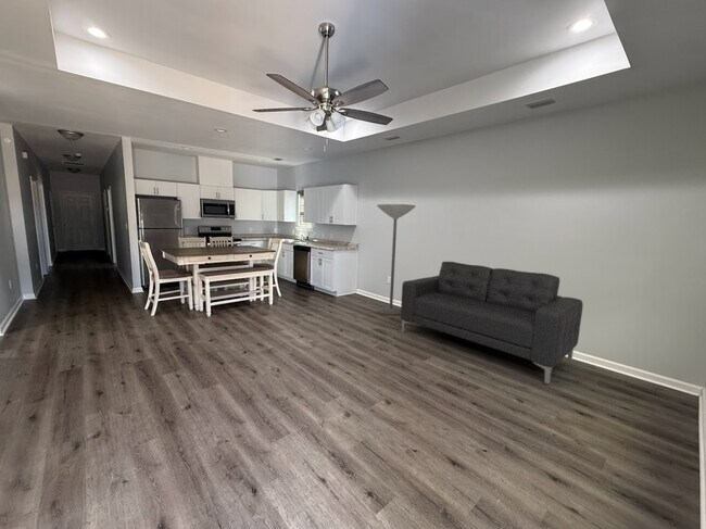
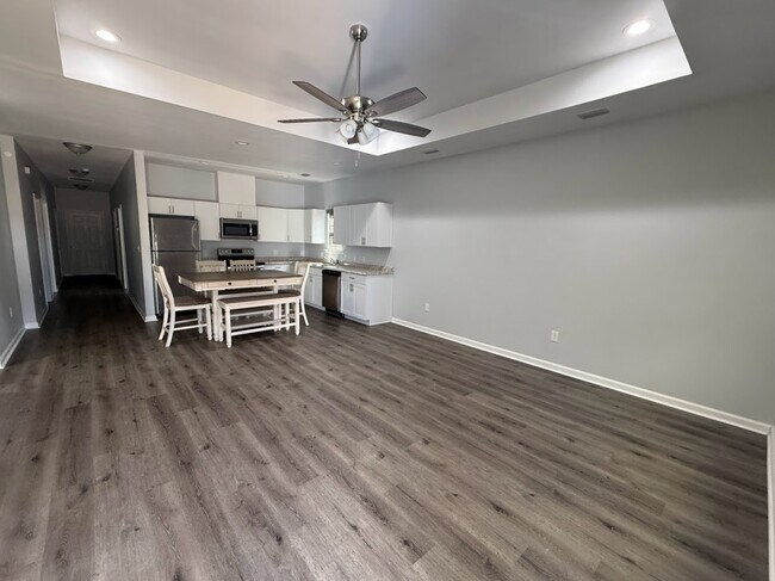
- sofa (481, 306)
- floor lamp (393, 259)
